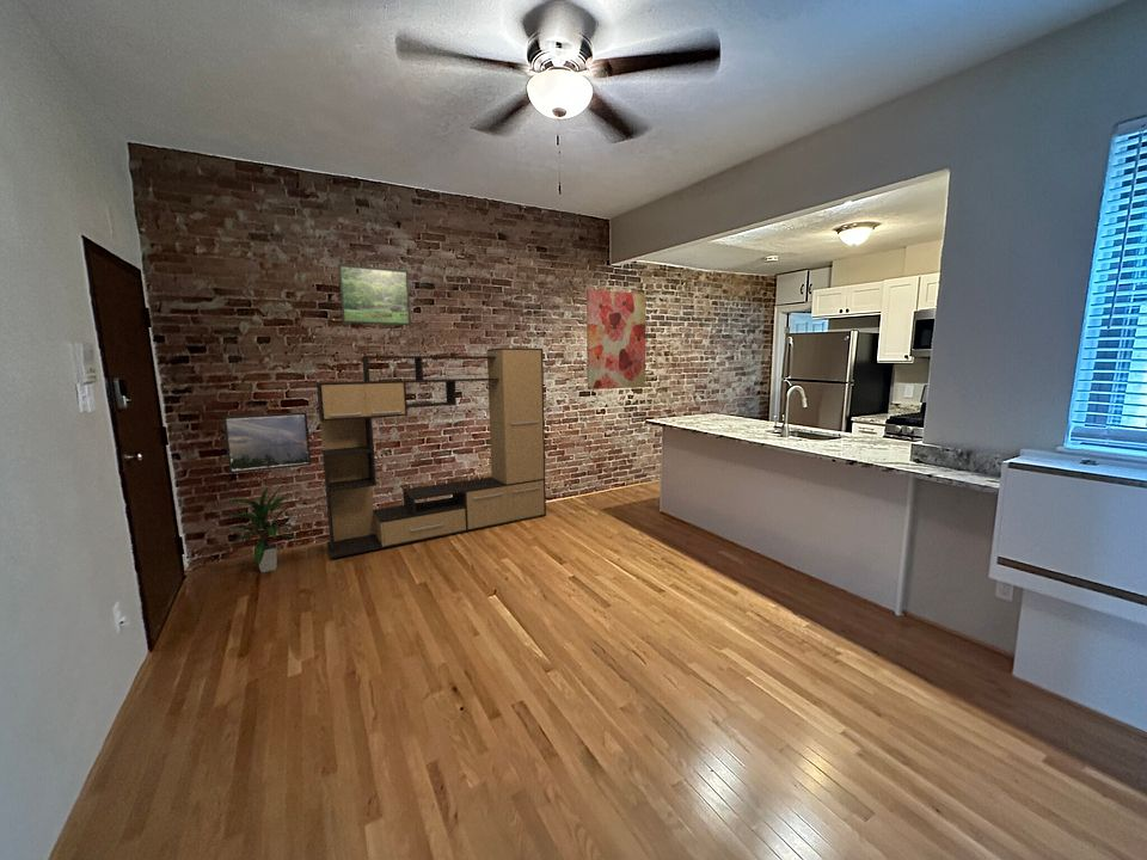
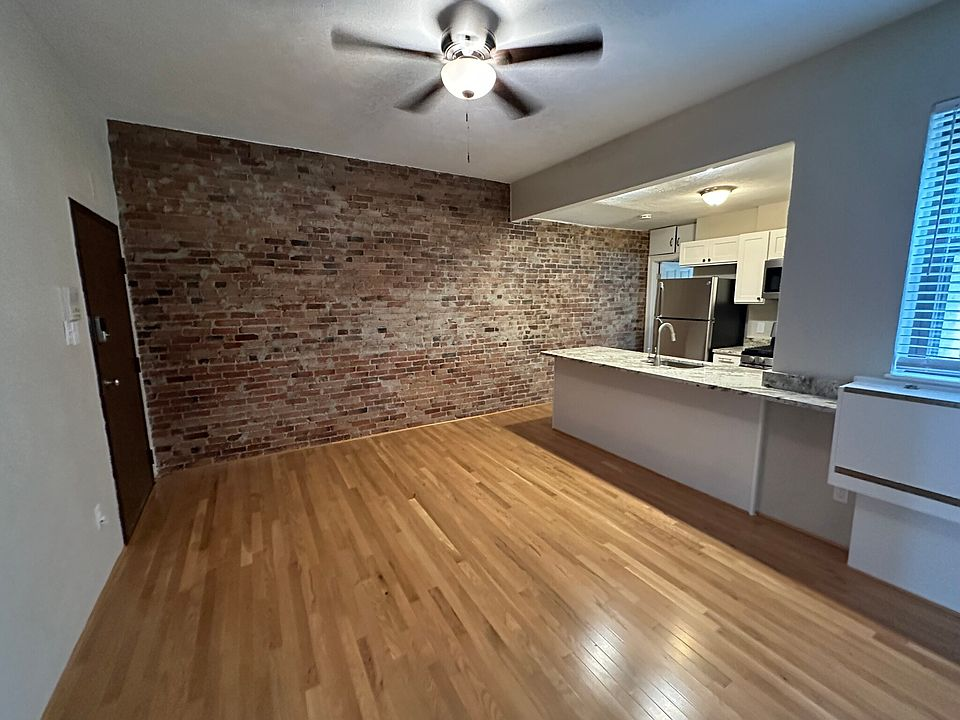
- media console (441, 405)
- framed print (375, 295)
- indoor plant (263, 529)
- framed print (269, 441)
- wall art (617, 340)
